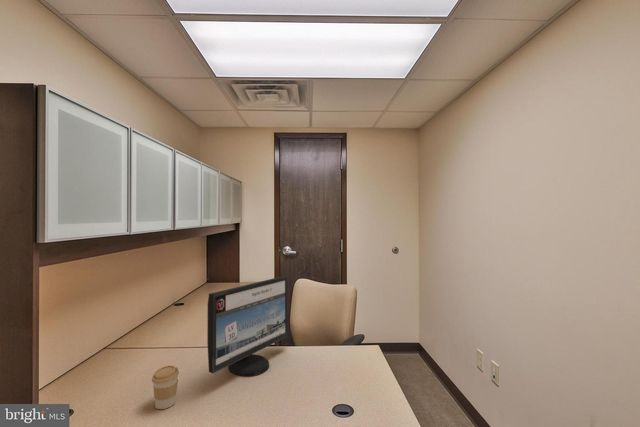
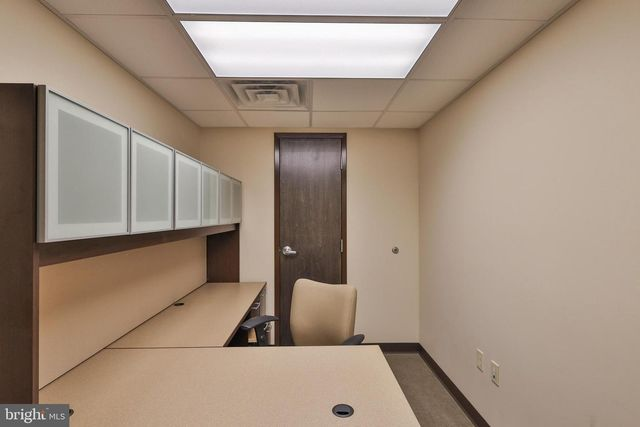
- computer monitor (248, 324)
- coffee cup (165, 386)
